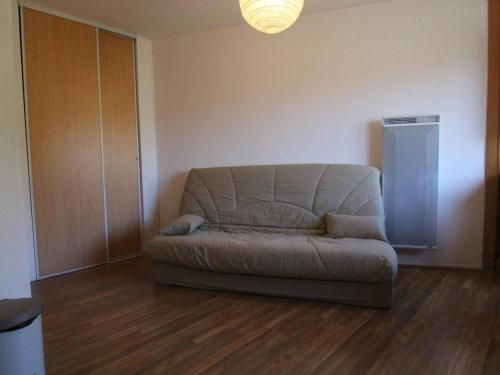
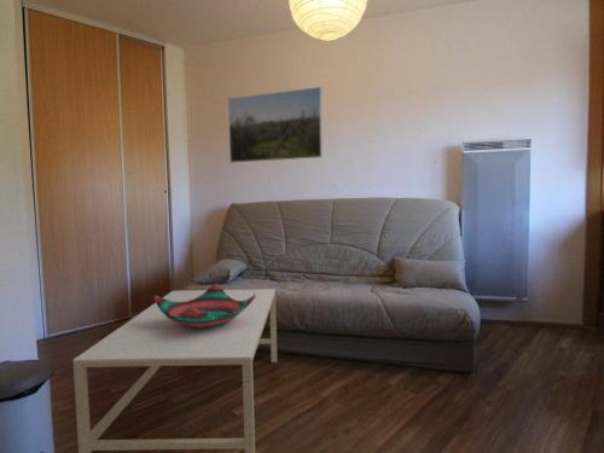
+ coffee table (203, 360)
+ decorative bowl (205, 308)
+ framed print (273, 126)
